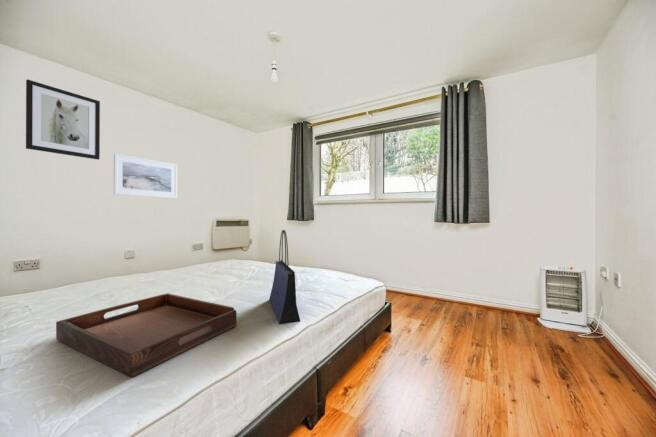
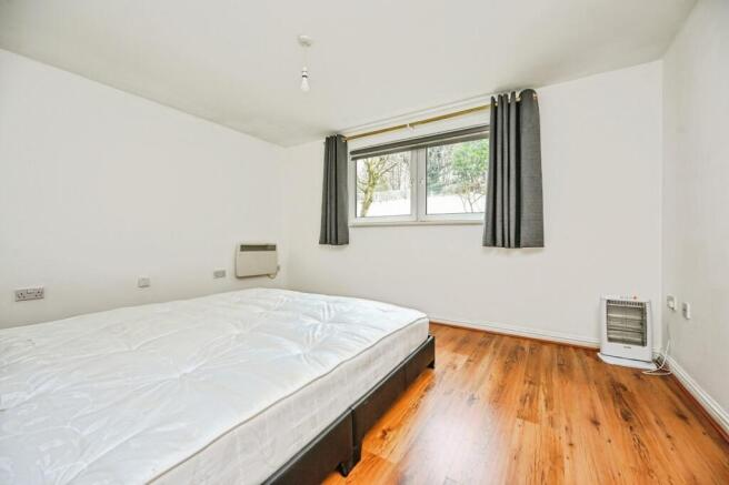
- wall art (65, 123)
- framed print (148, 177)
- serving tray (154, 323)
- tote bag (283, 270)
